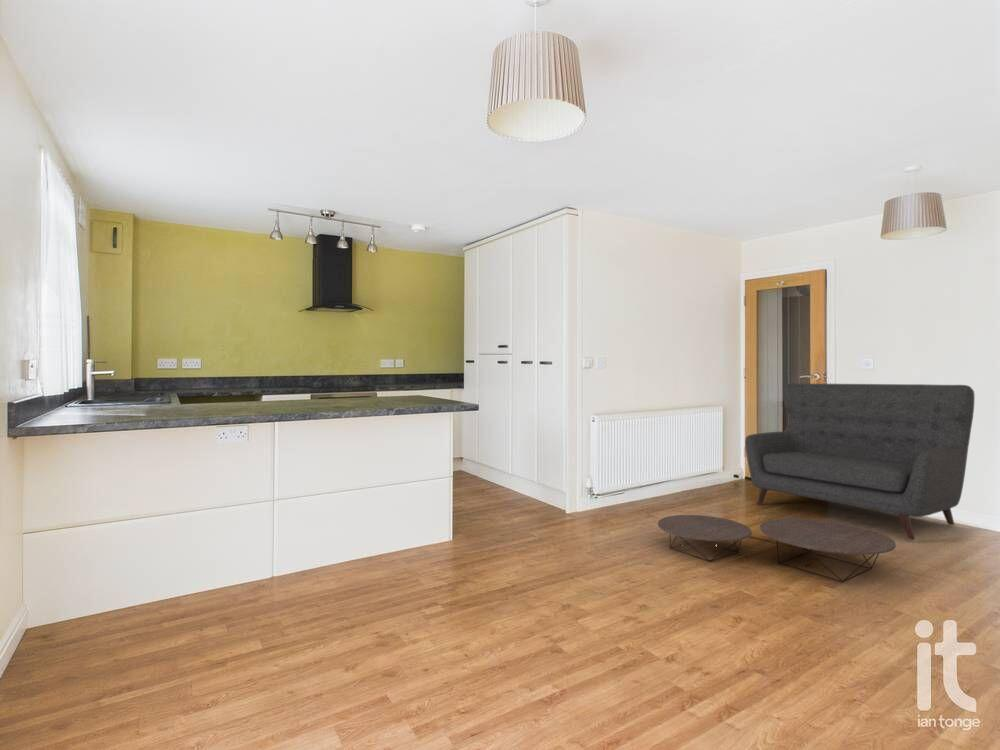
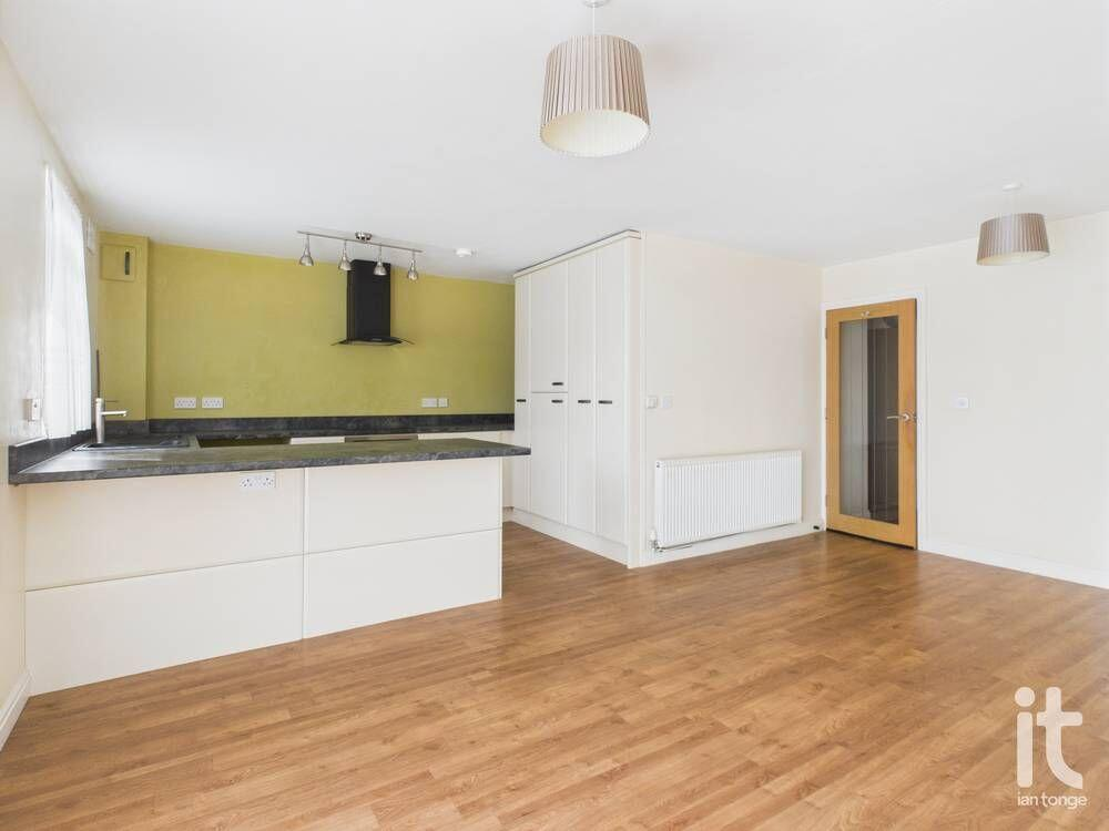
- sofa (851, 448)
- coffee table (771, 537)
